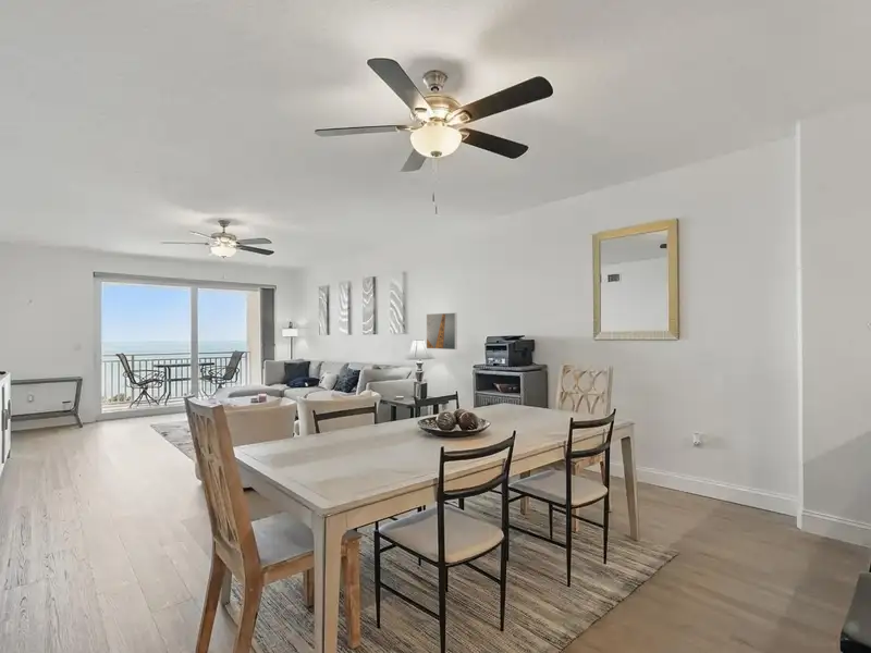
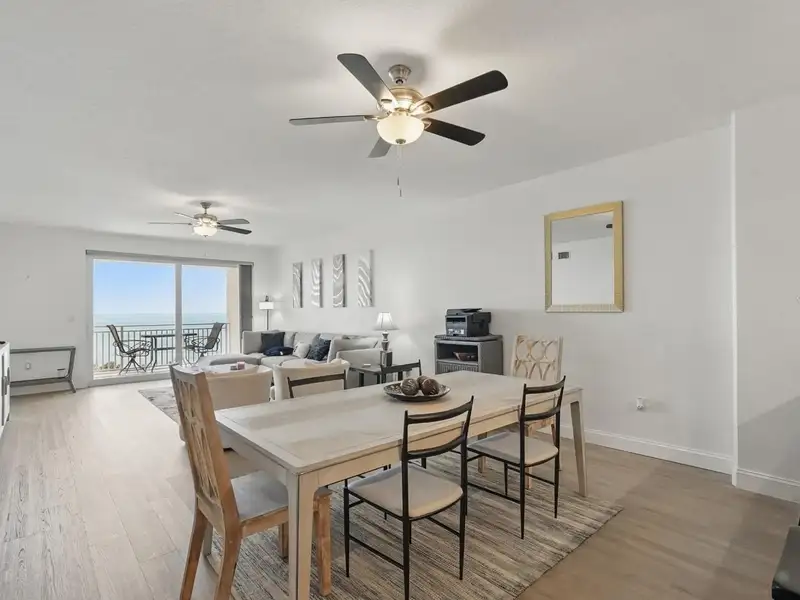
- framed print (441, 331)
